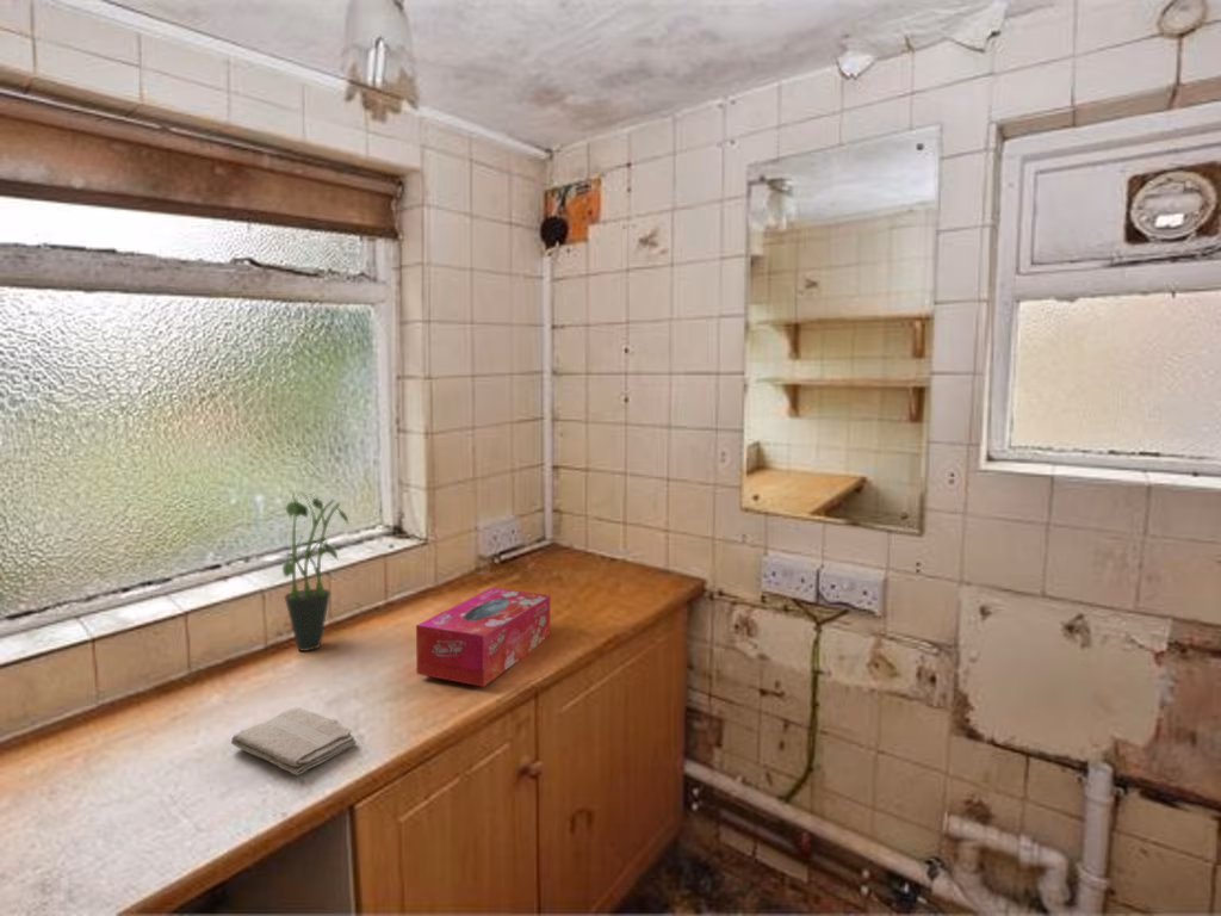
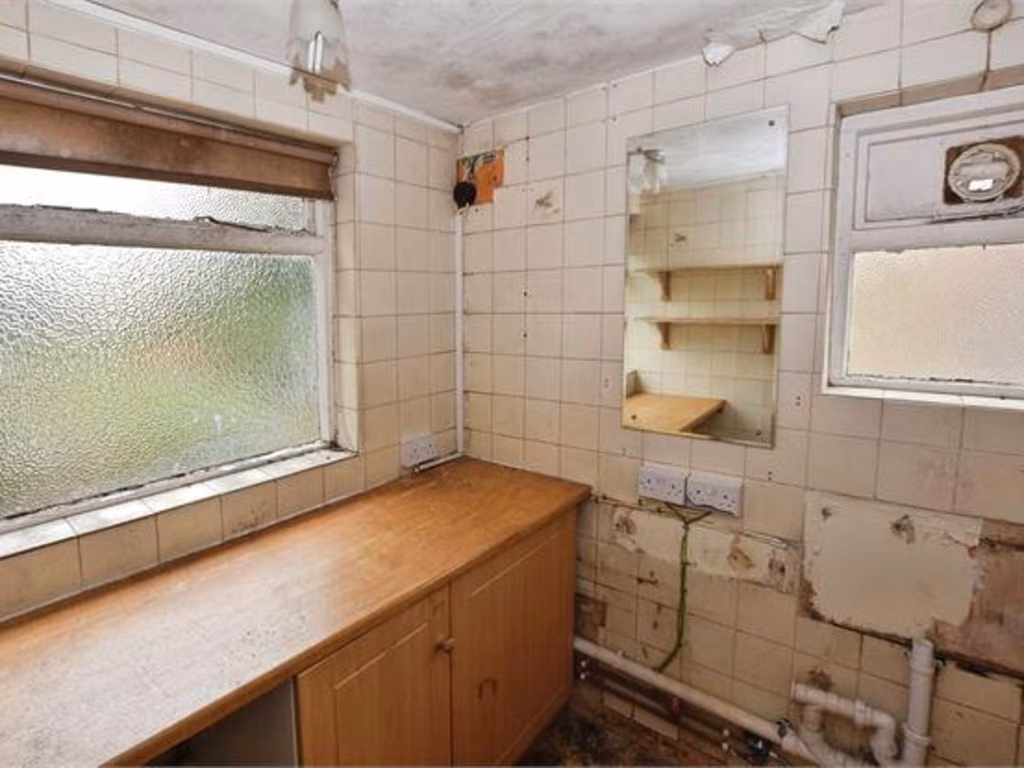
- tissue box (488, 631)
- potted plant (315, 570)
- washcloth (295, 737)
